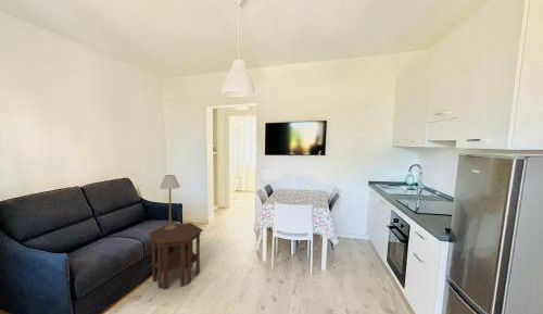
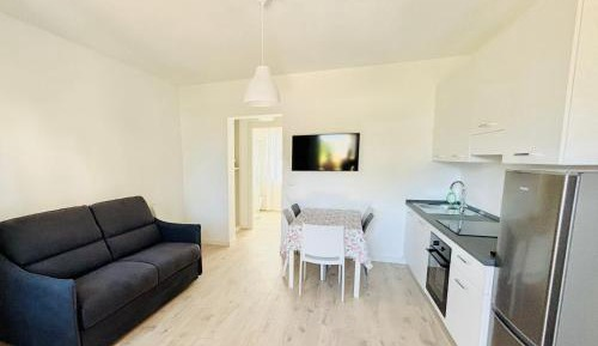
- side table (176, 253)
- table lamp (169, 201)
